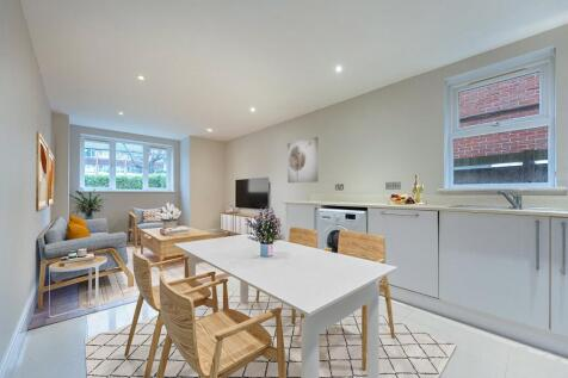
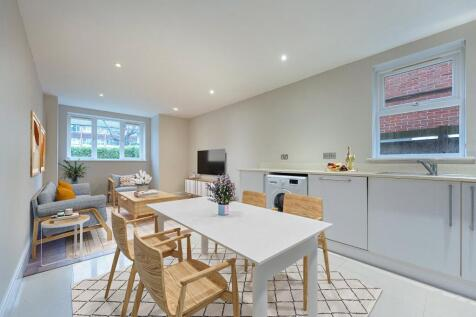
- wall art (302, 161)
